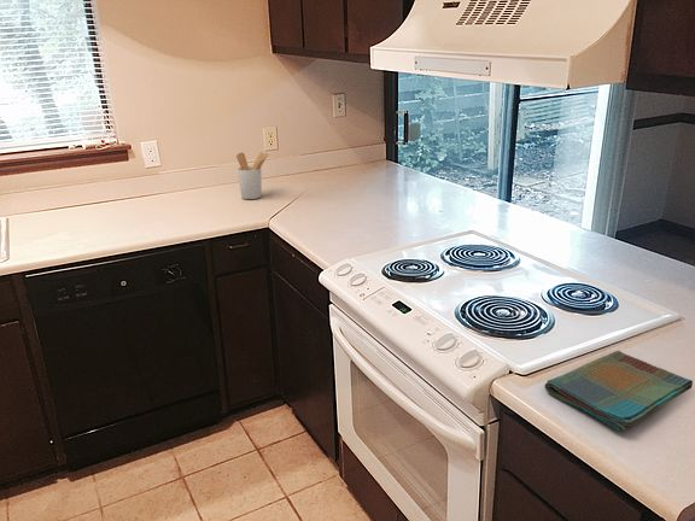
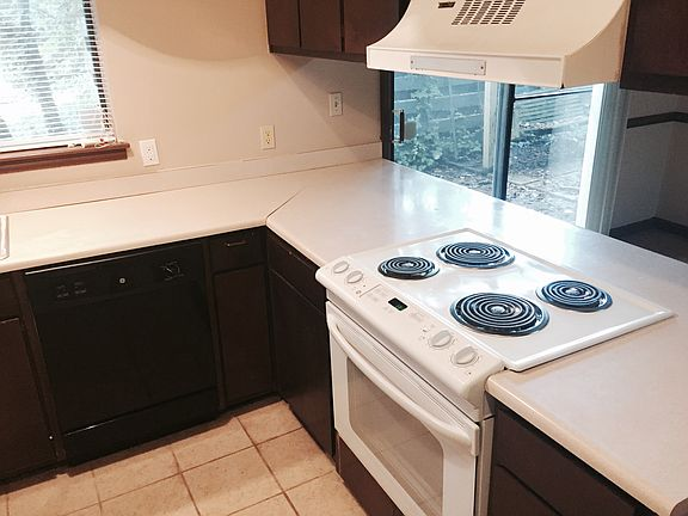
- utensil holder (255, 174)
- dish towel (618, 385)
